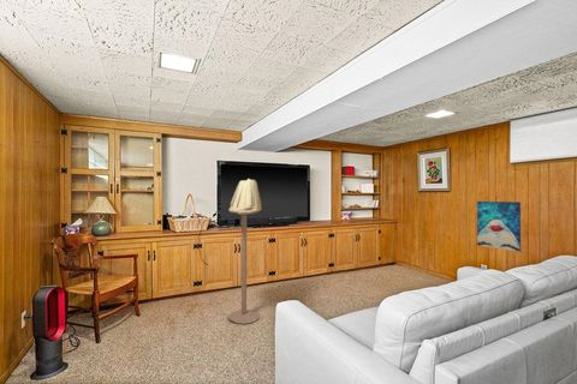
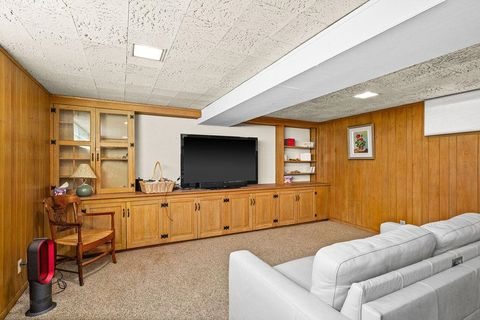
- wall art (496, 224)
- floor lamp (245, 250)
